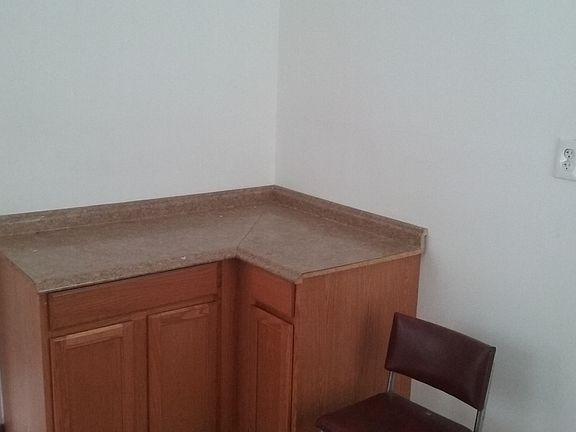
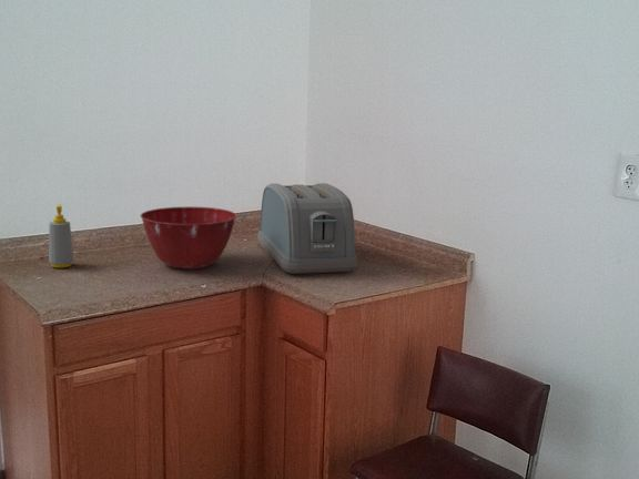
+ mixing bowl (189, 238)
+ soap bottle (60, 235)
+ toaster (305, 222)
